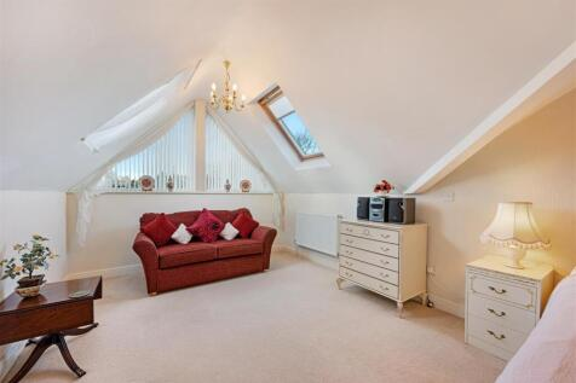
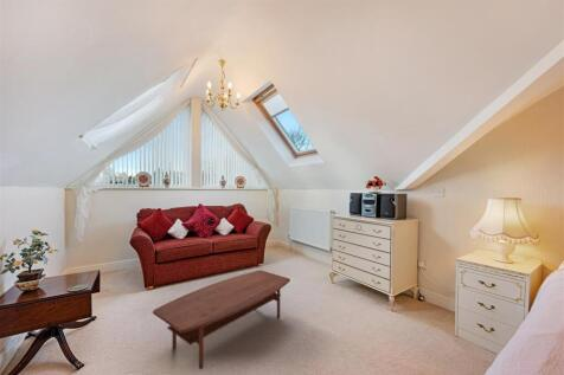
+ coffee table (231, 311)
